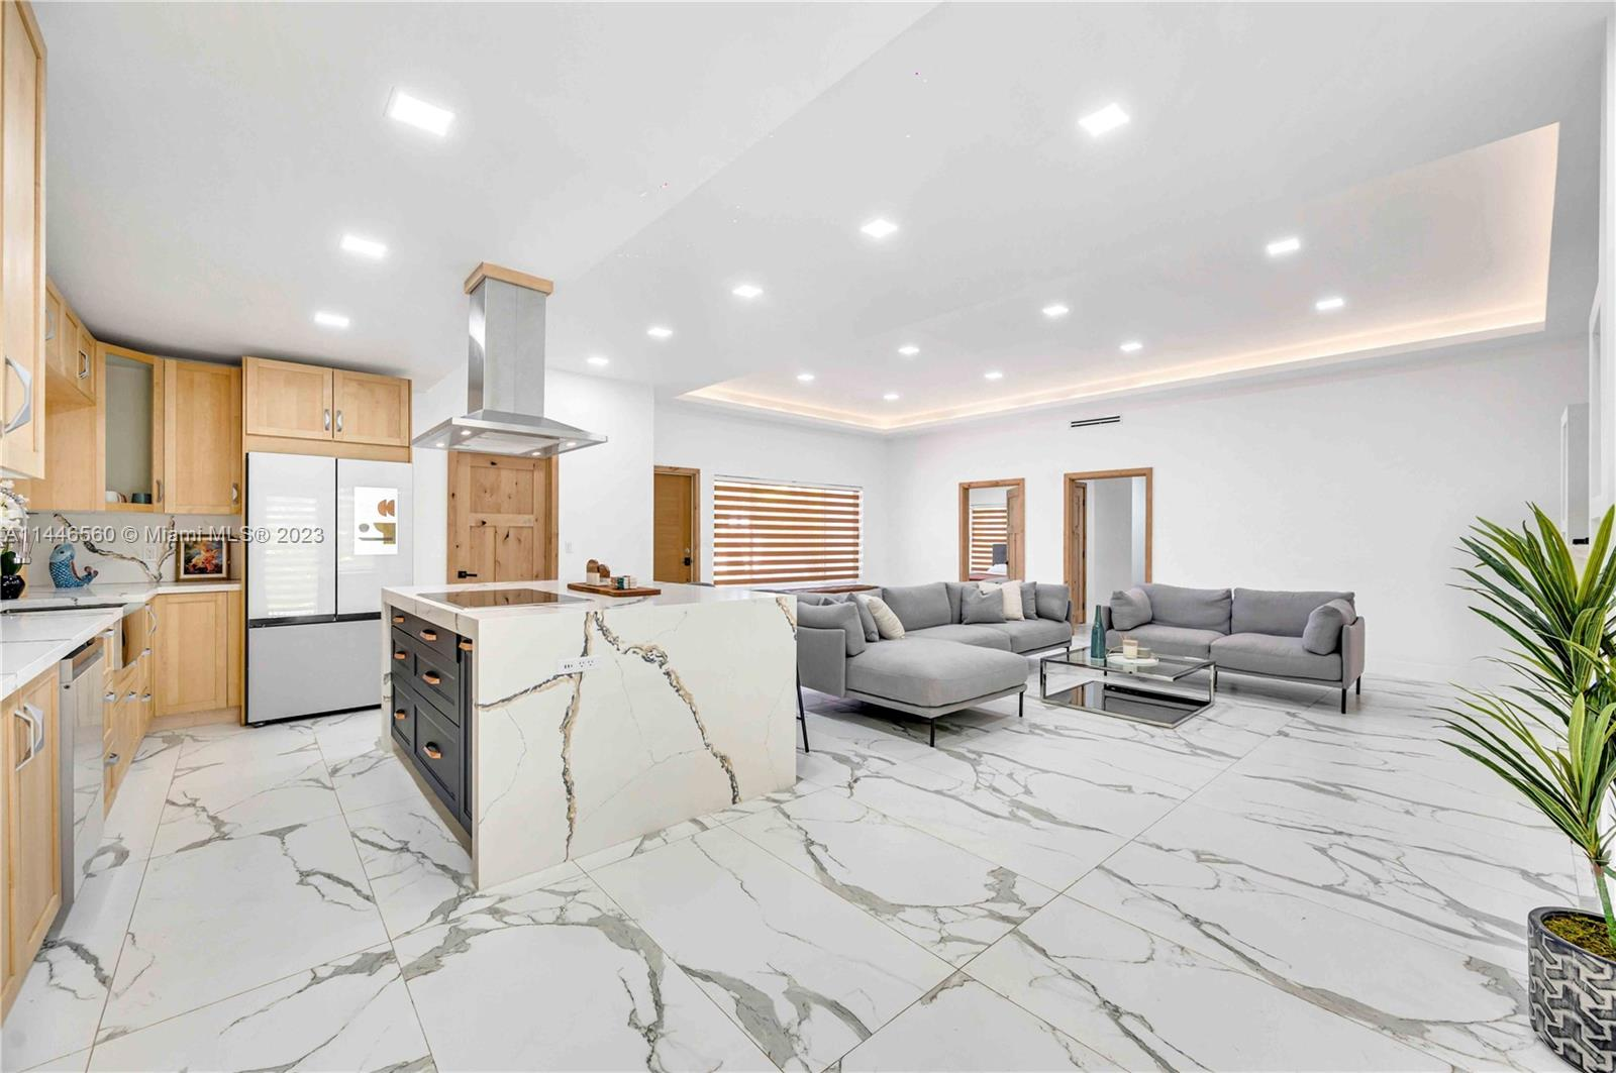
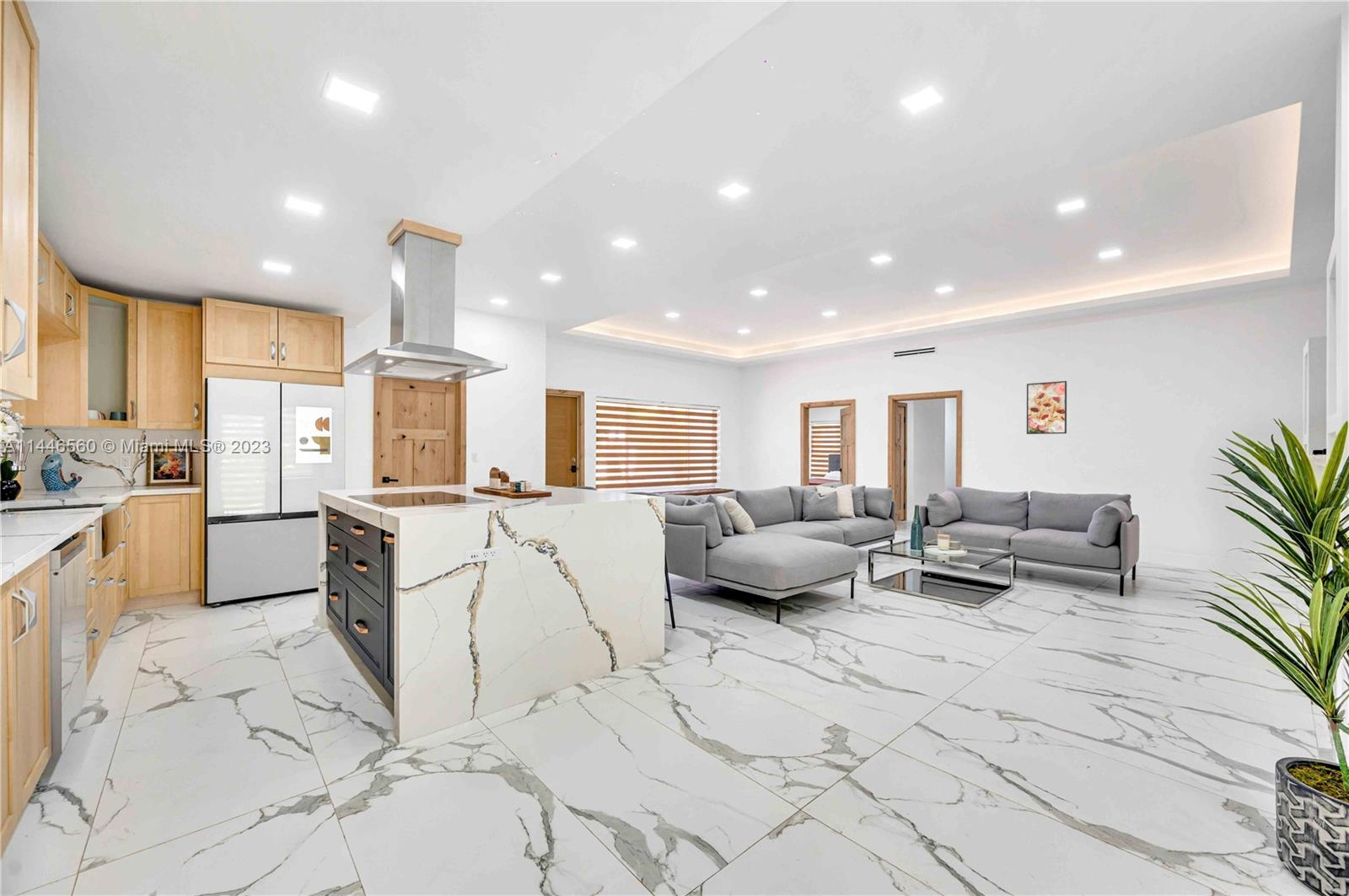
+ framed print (1045, 408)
